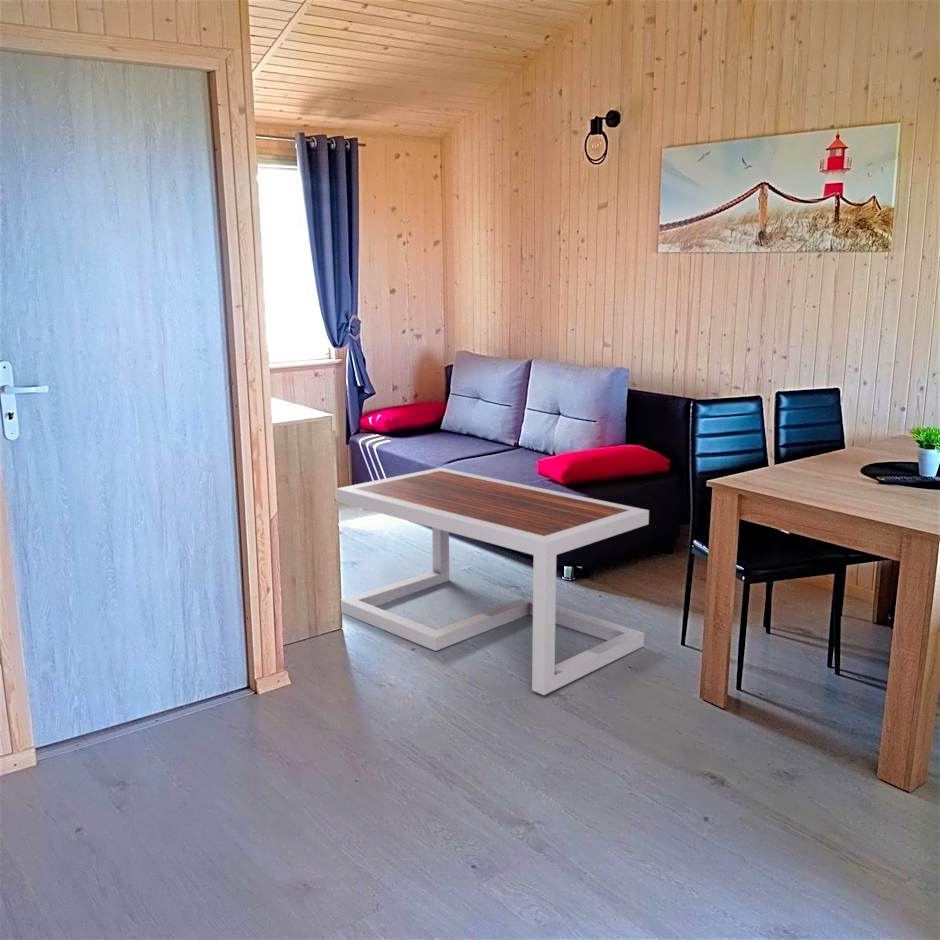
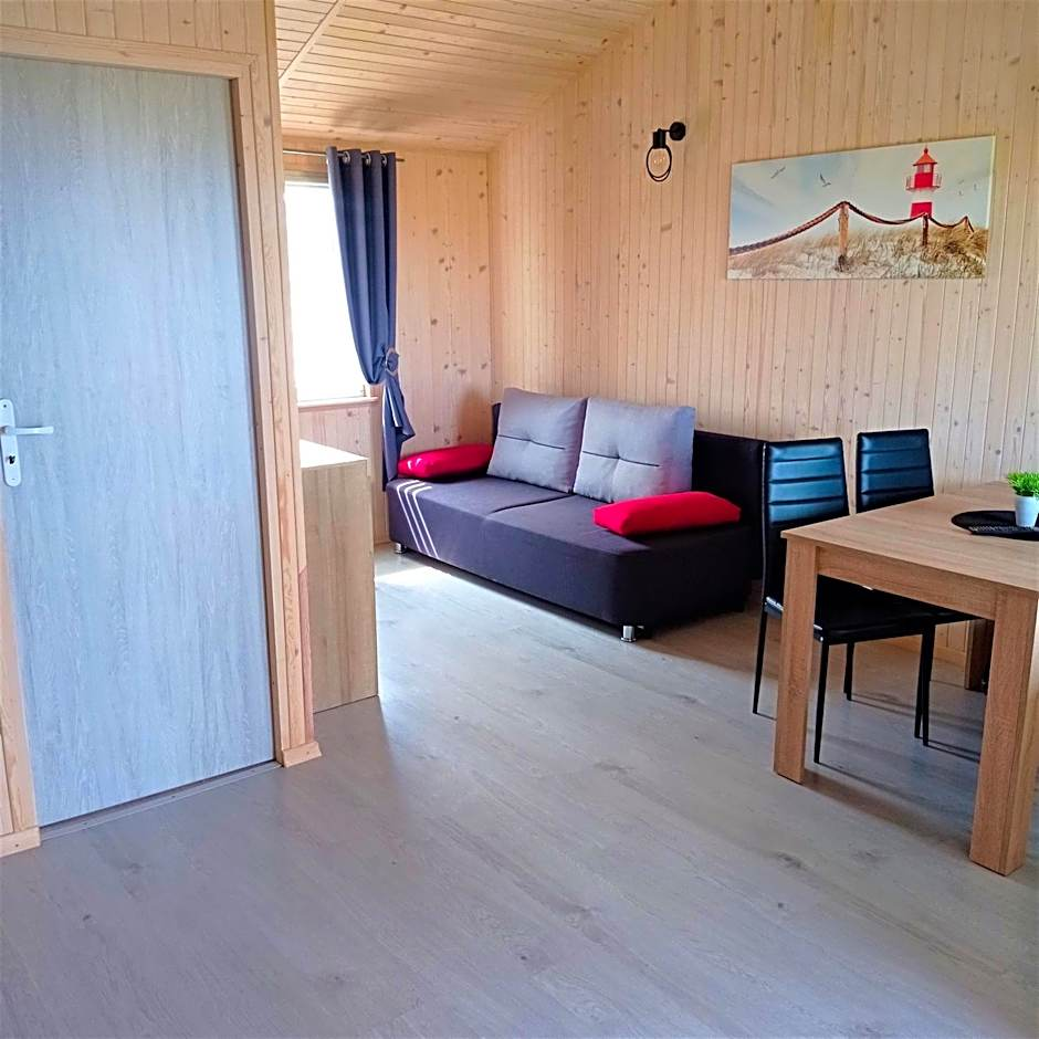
- coffee table (491, 543)
